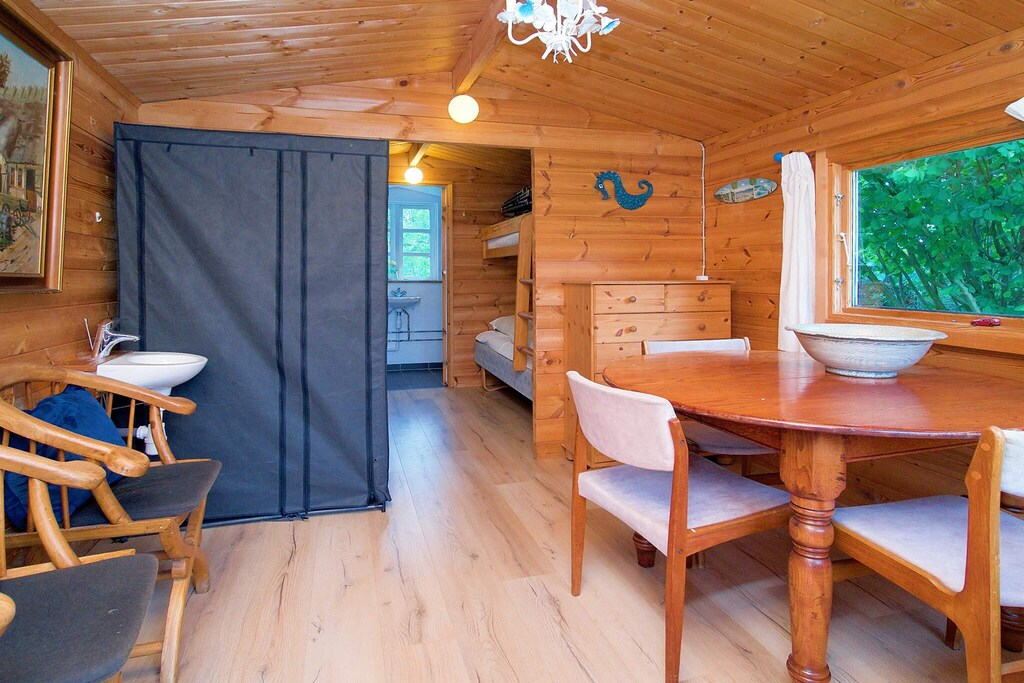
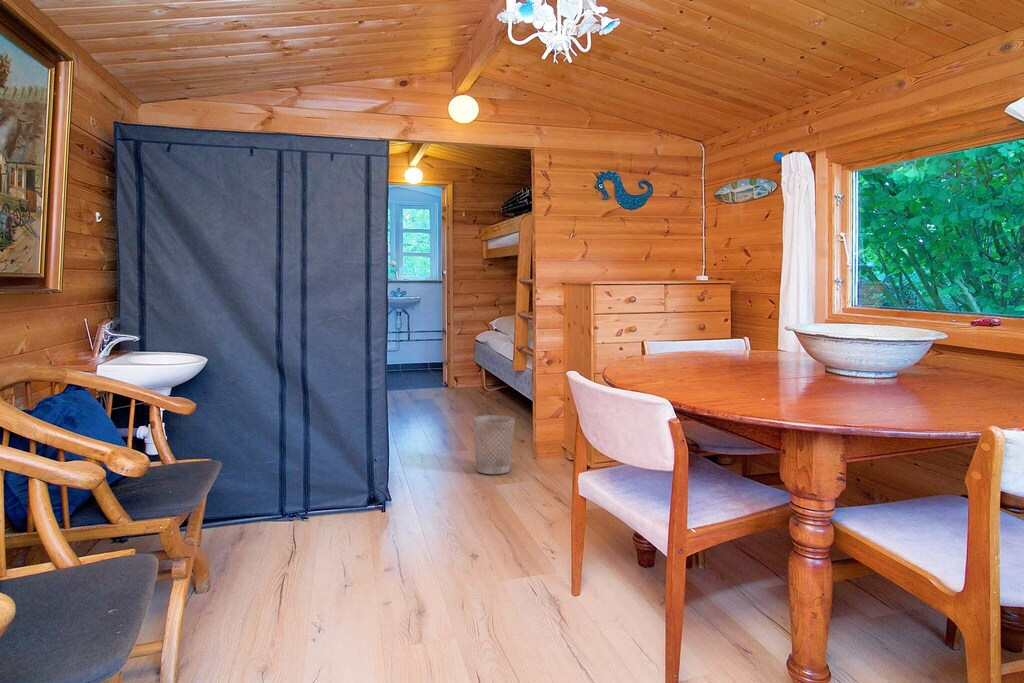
+ wastebasket (493, 444)
